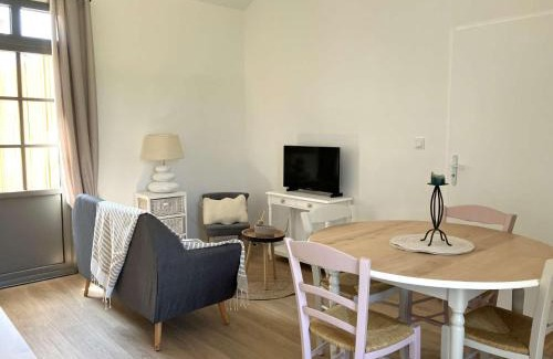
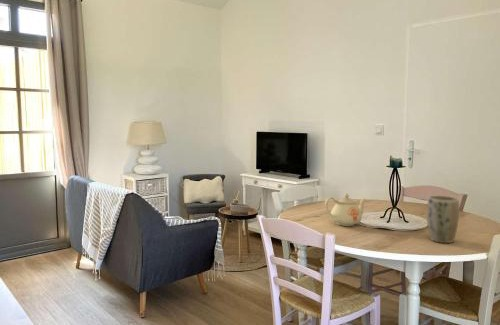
+ teapot (345, 208)
+ plant pot (442, 219)
